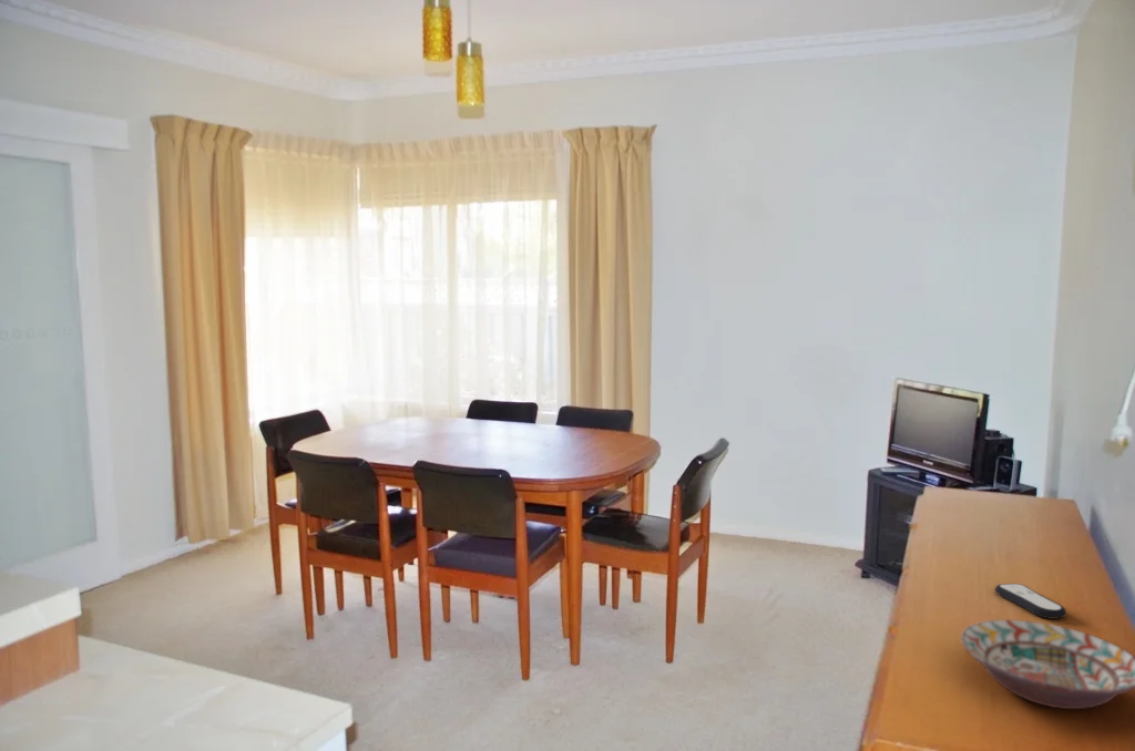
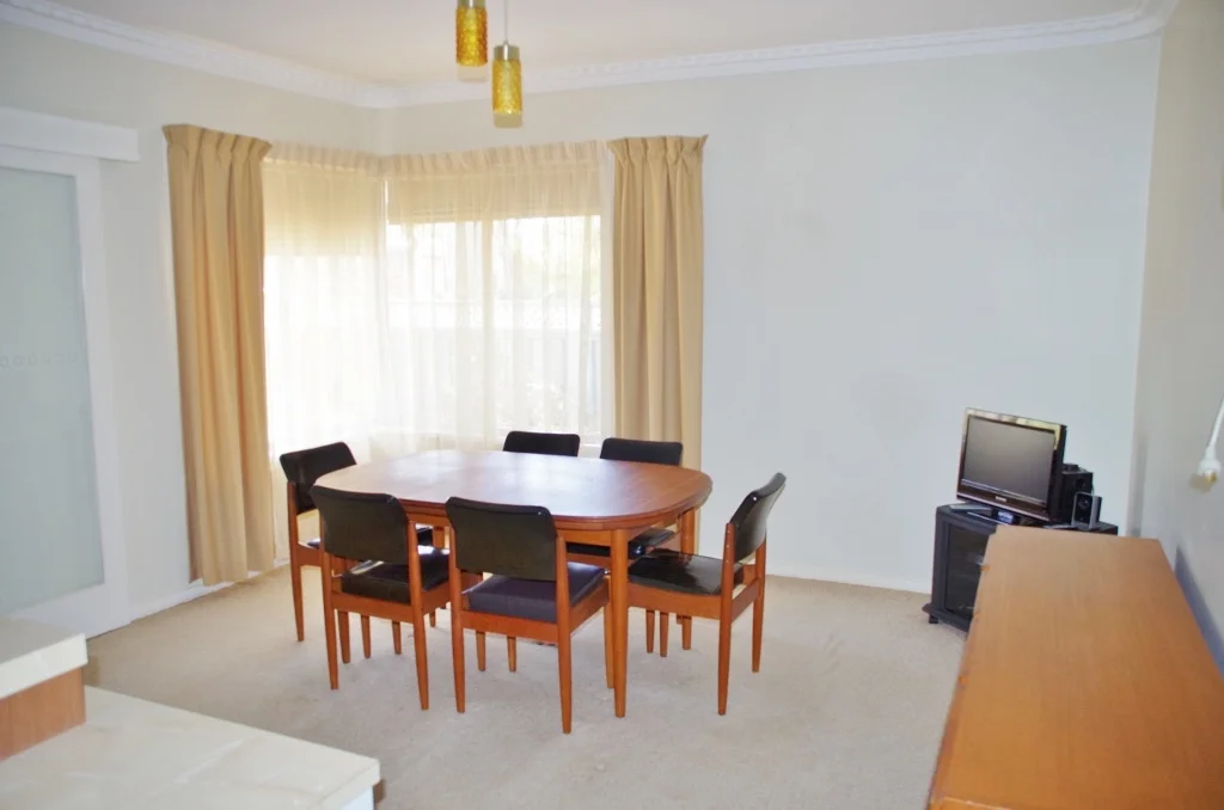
- decorative bowl (1047, 670)
- remote control (1030, 599)
